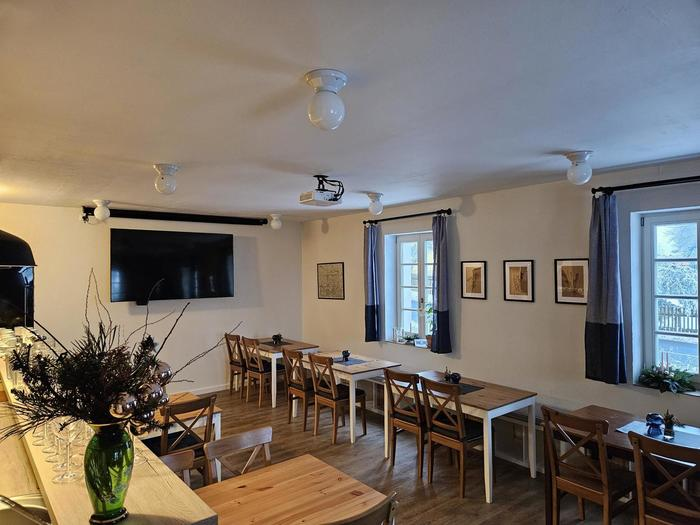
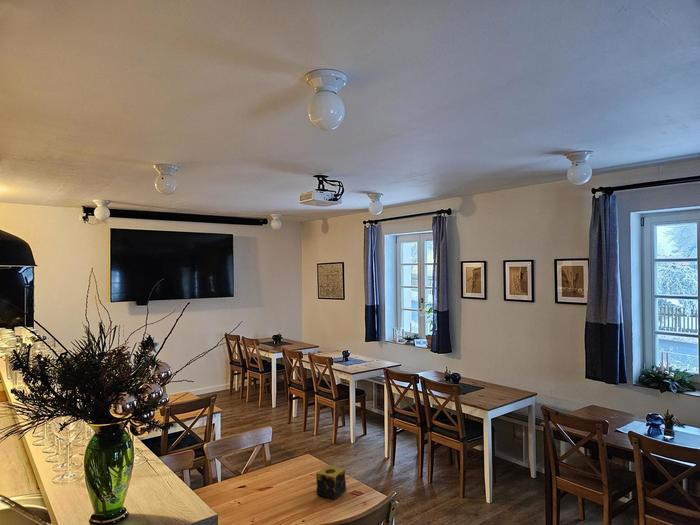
+ candle (331, 481)
